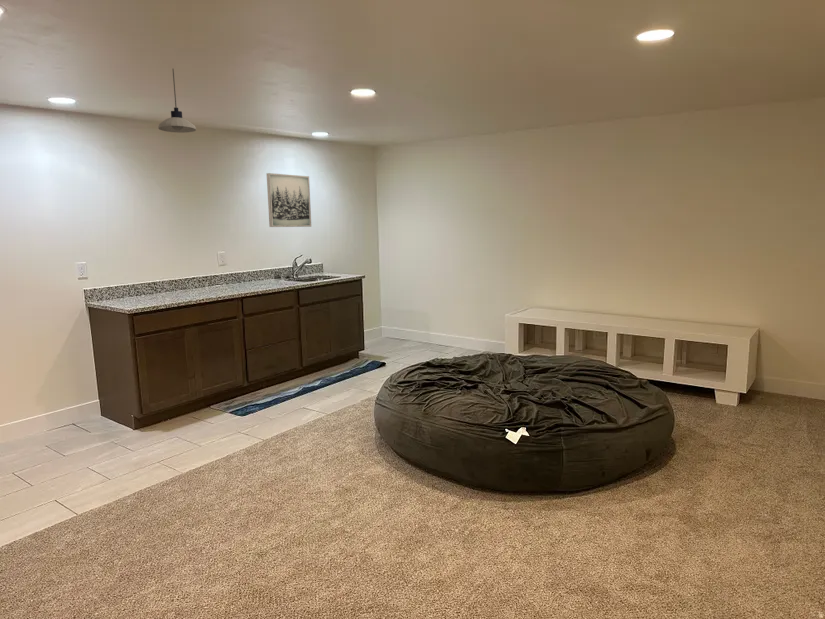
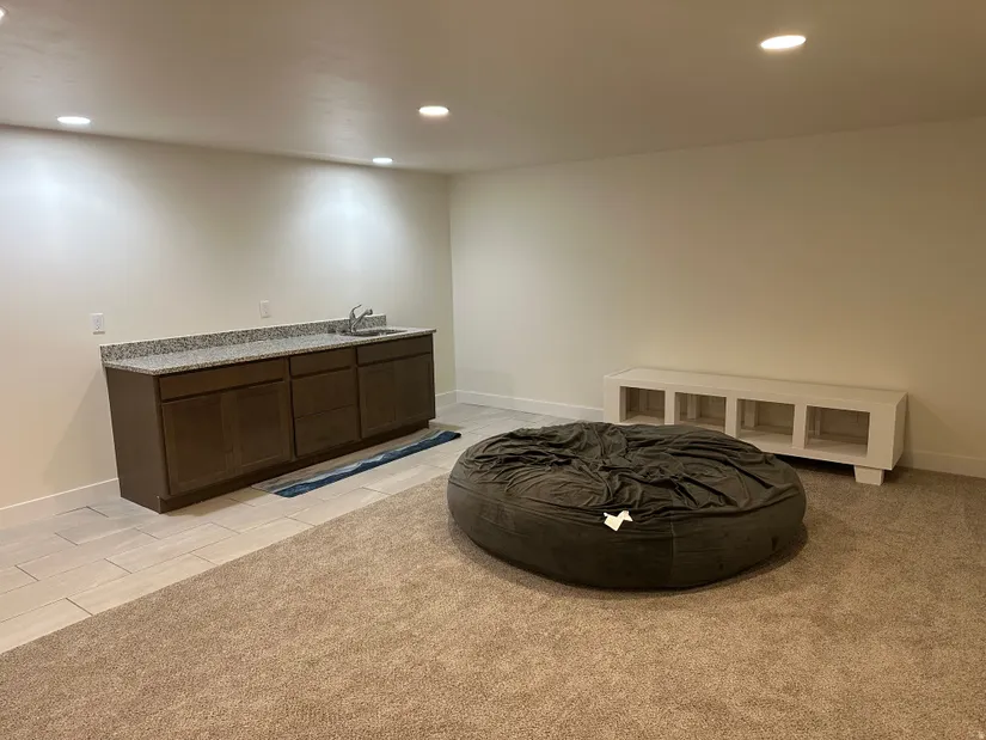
- wall art (289, 201)
- pendant light (175, 99)
